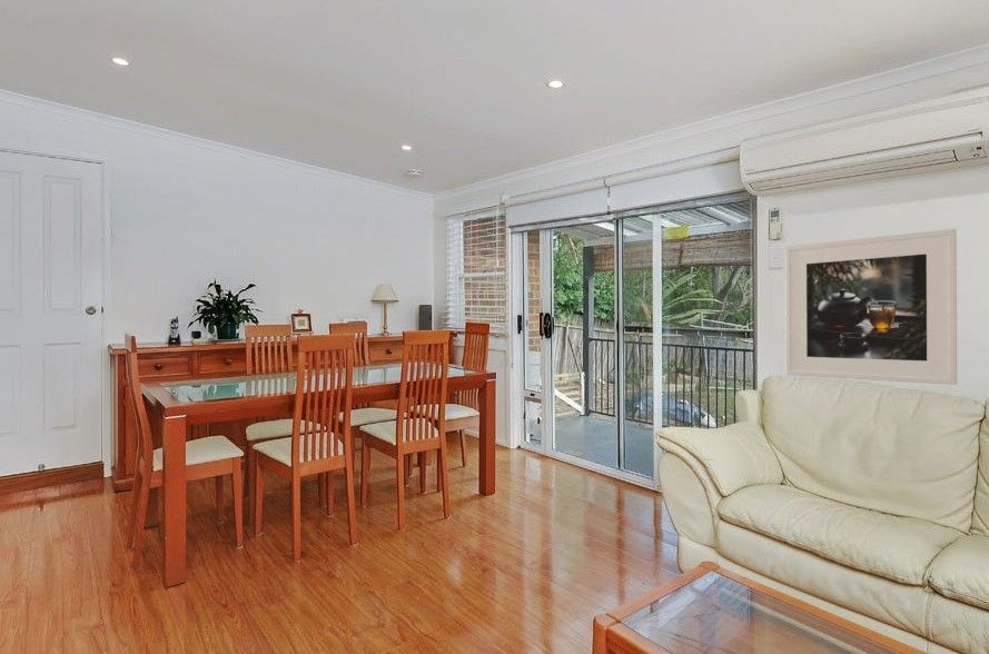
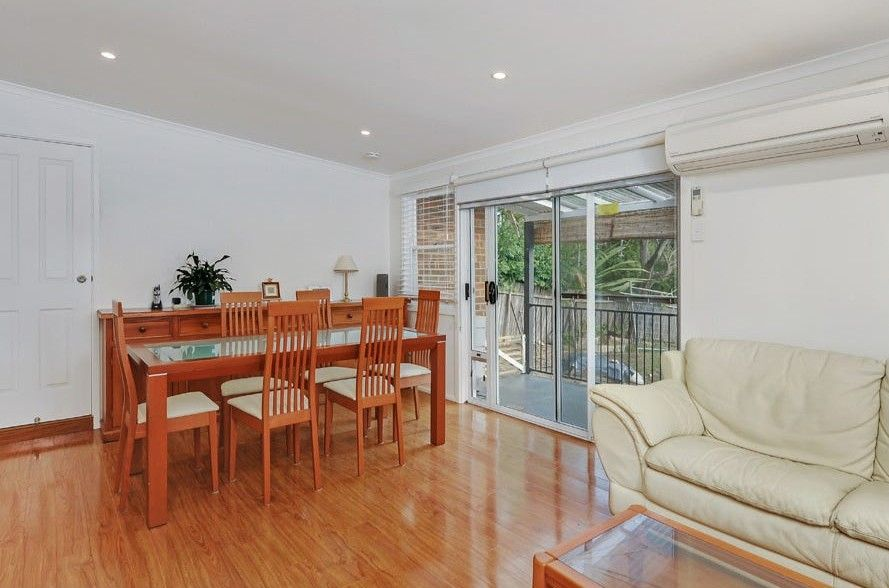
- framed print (862, 308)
